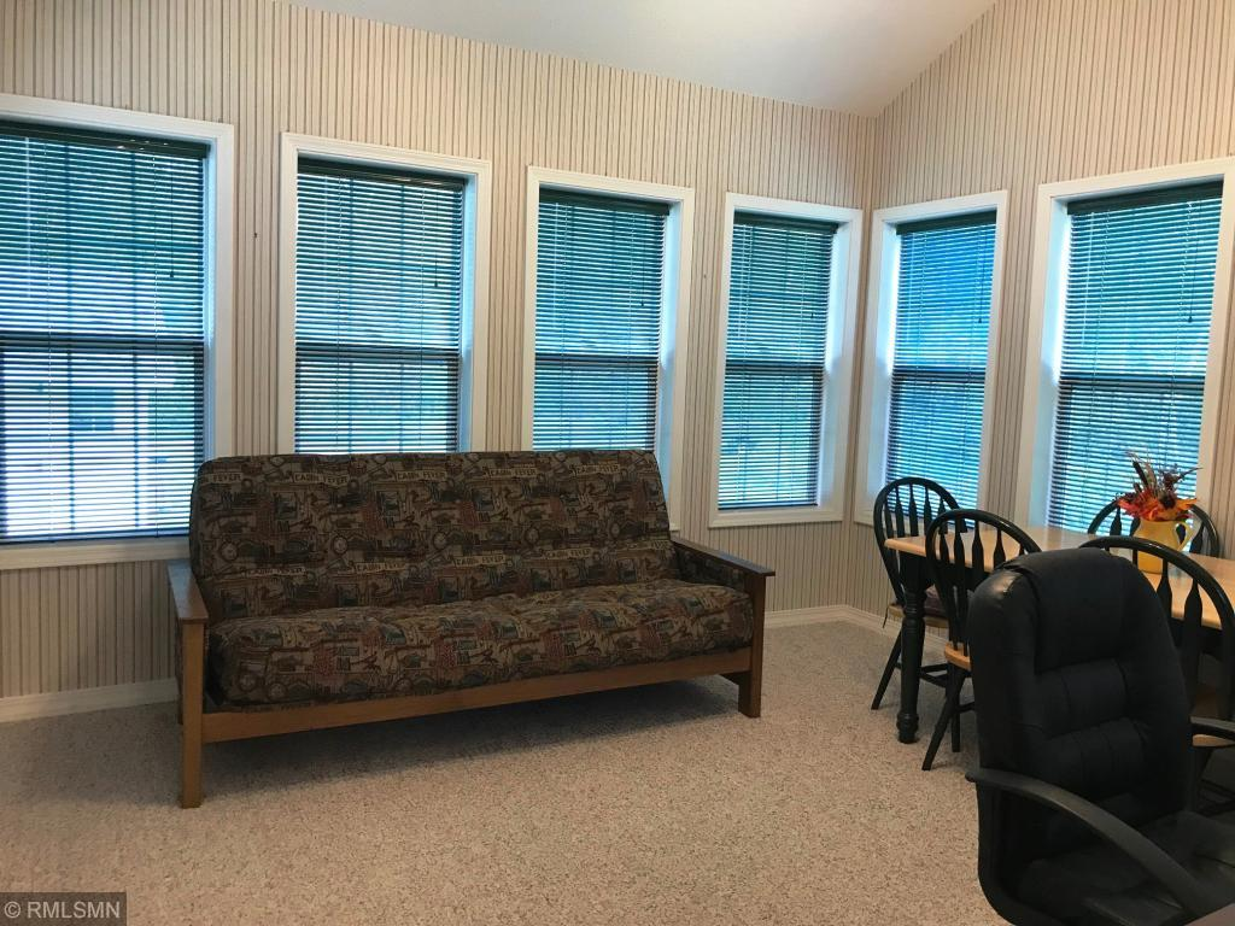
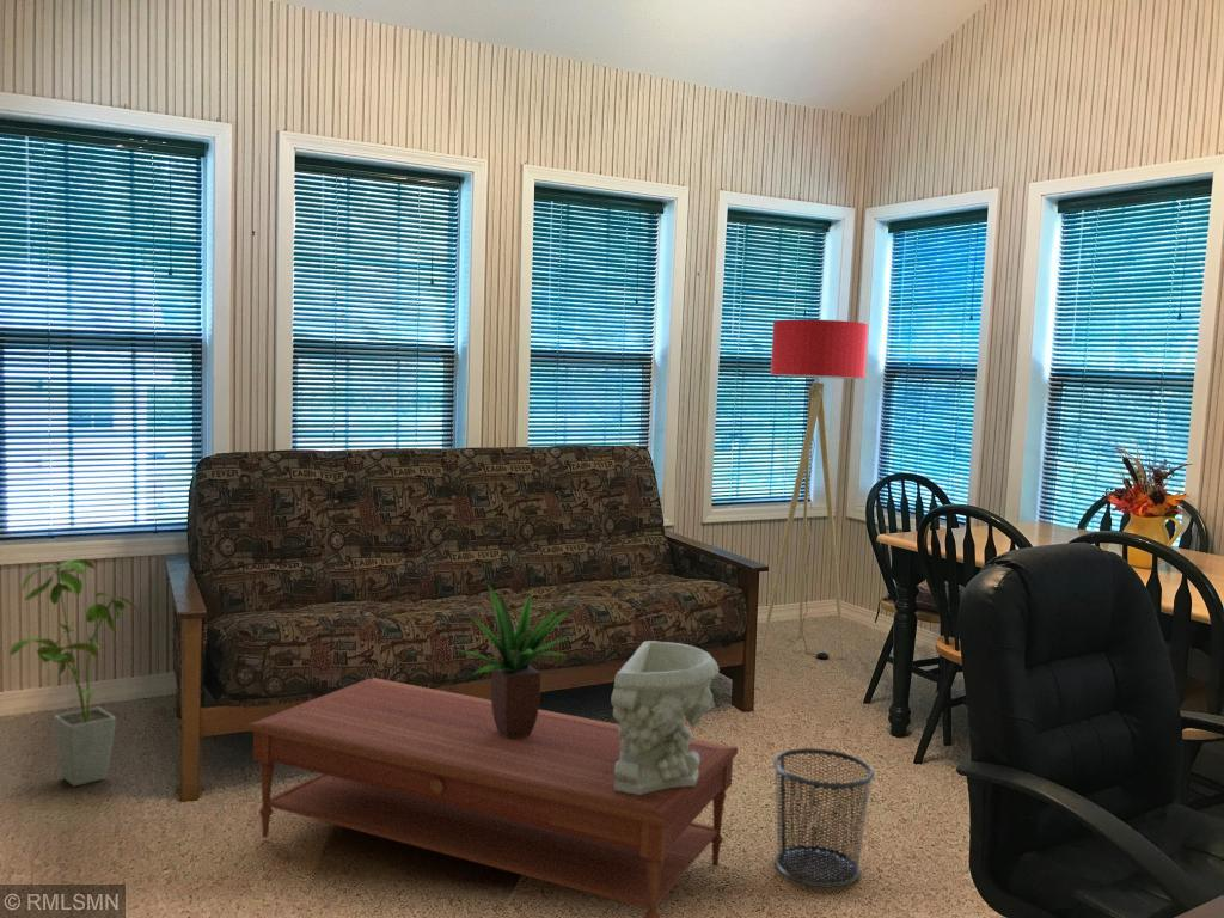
+ house plant (62, 672)
+ waste bin (820, 816)
+ decorative bowl (657, 716)
+ potted plant (513, 662)
+ coffee table (490, 792)
+ floor lamp (808, 489)
